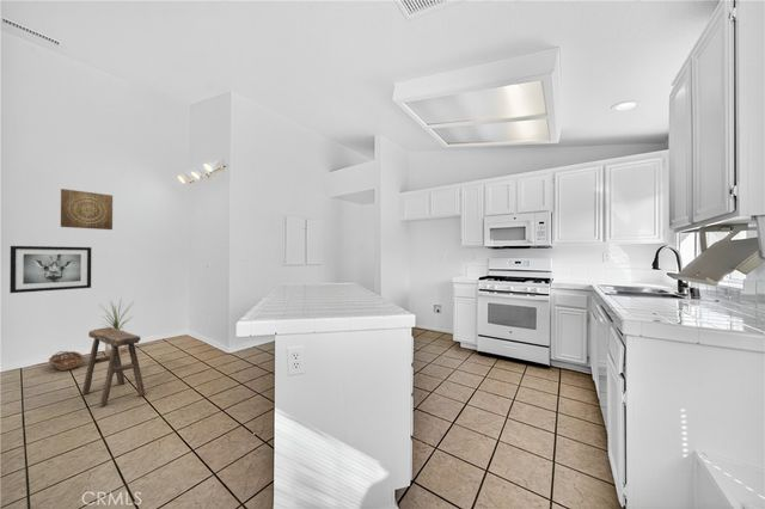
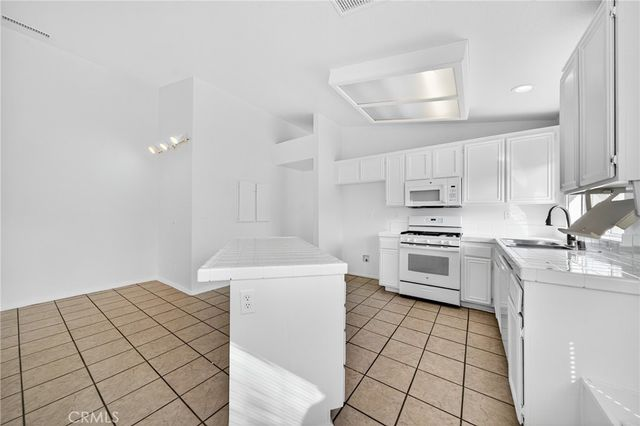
- basket (66, 358)
- wall art (87, 210)
- wall art (53, 268)
- stool (114, 363)
- house plant (117, 325)
